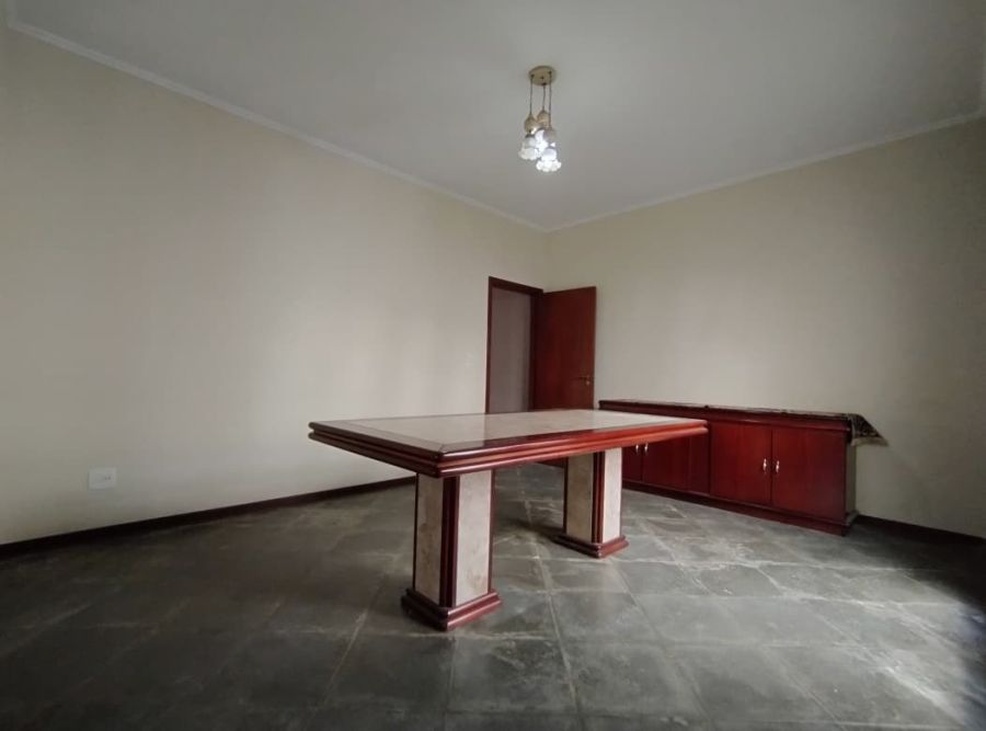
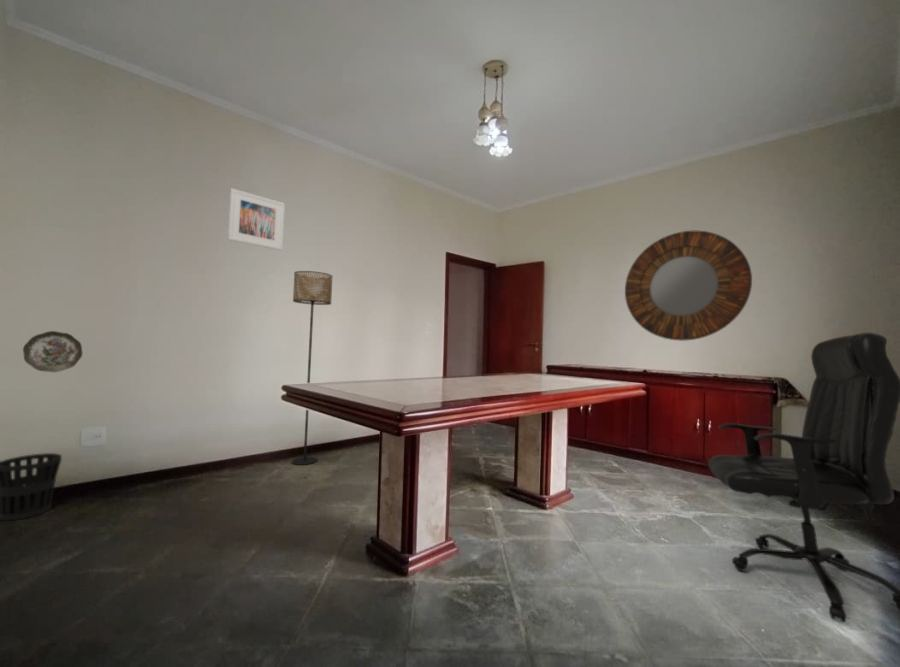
+ office chair (792, 452)
+ floor lamp (309, 366)
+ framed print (257, 220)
+ decorative plate (54, 351)
+ wastebasket (28, 485)
+ home mirror (681, 286)
